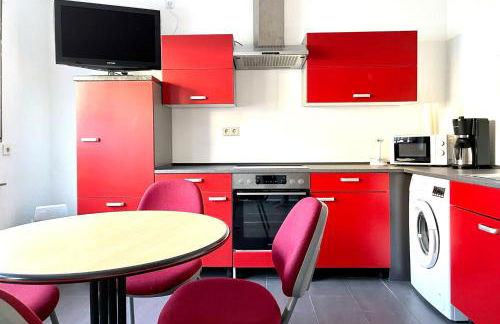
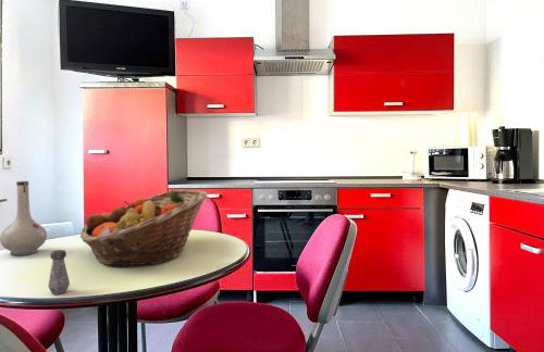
+ salt shaker (59, 271)
+ fruit basket (145, 222)
+ vase (23, 216)
